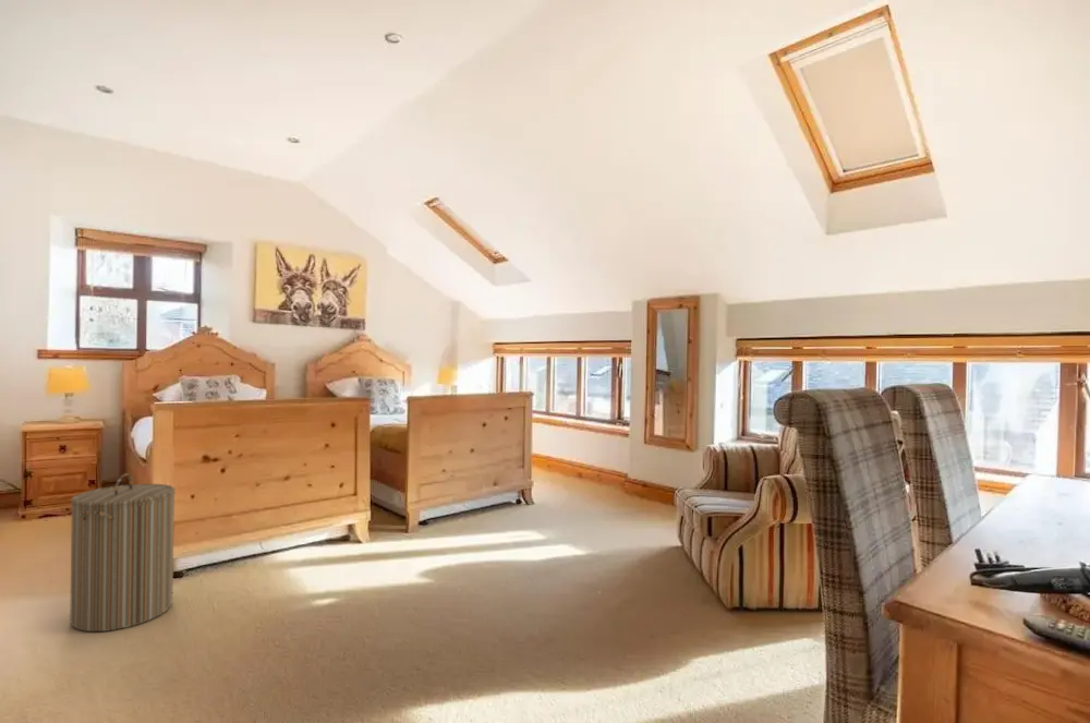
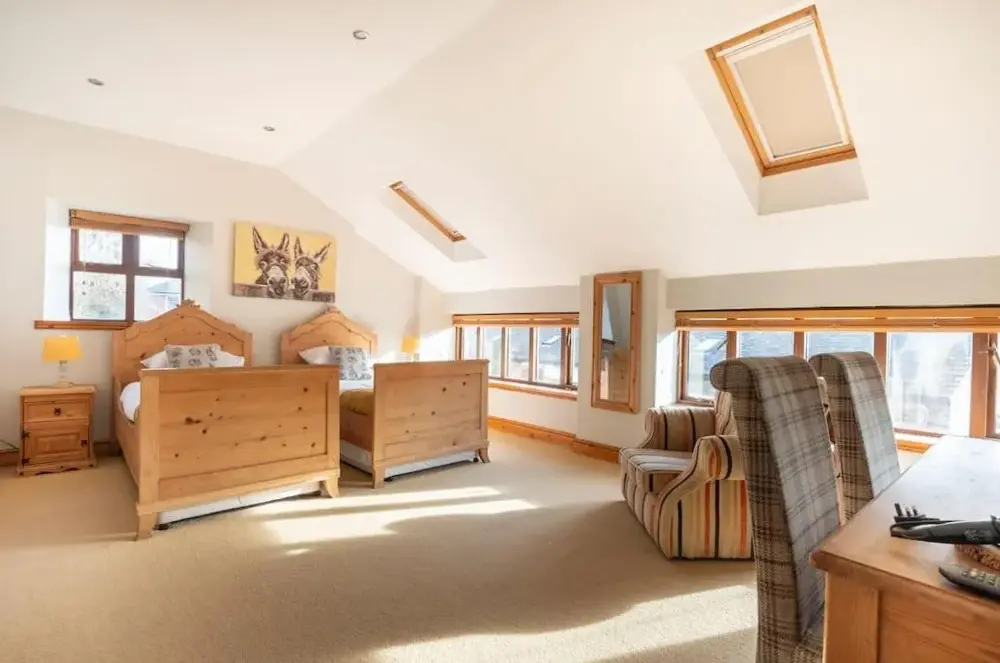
- laundry hamper (124, 543)
